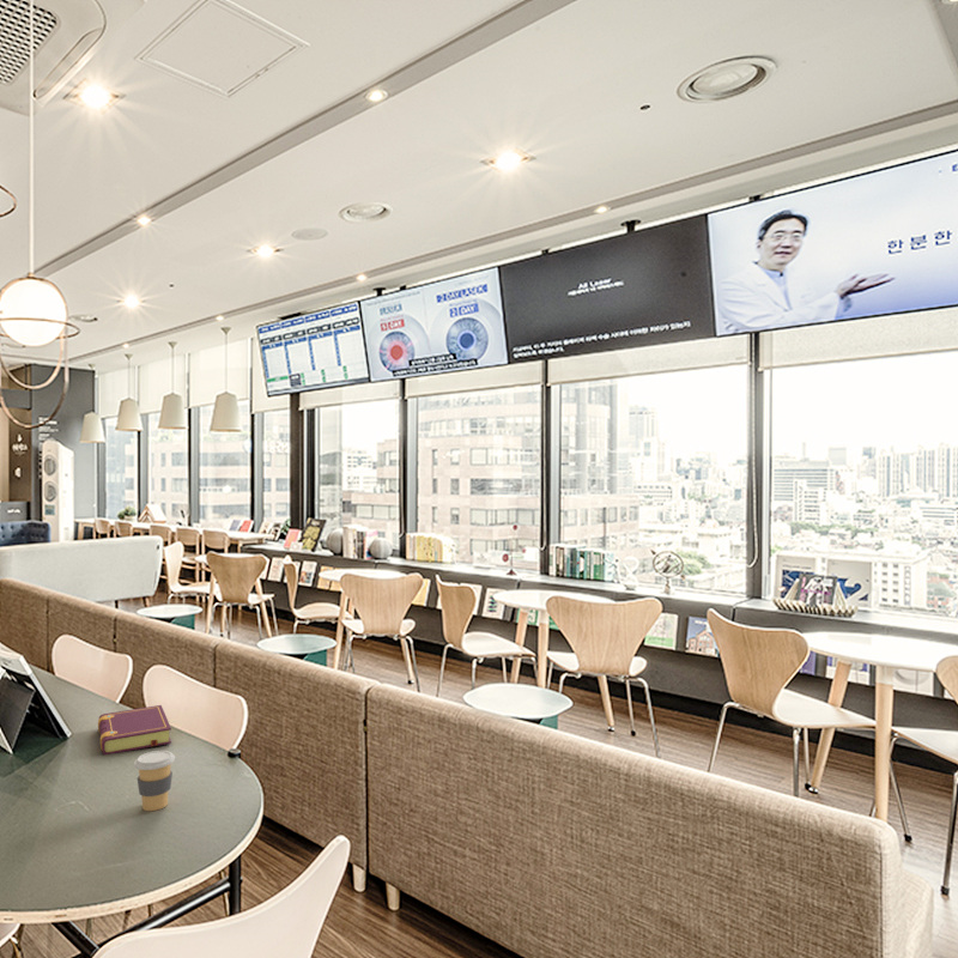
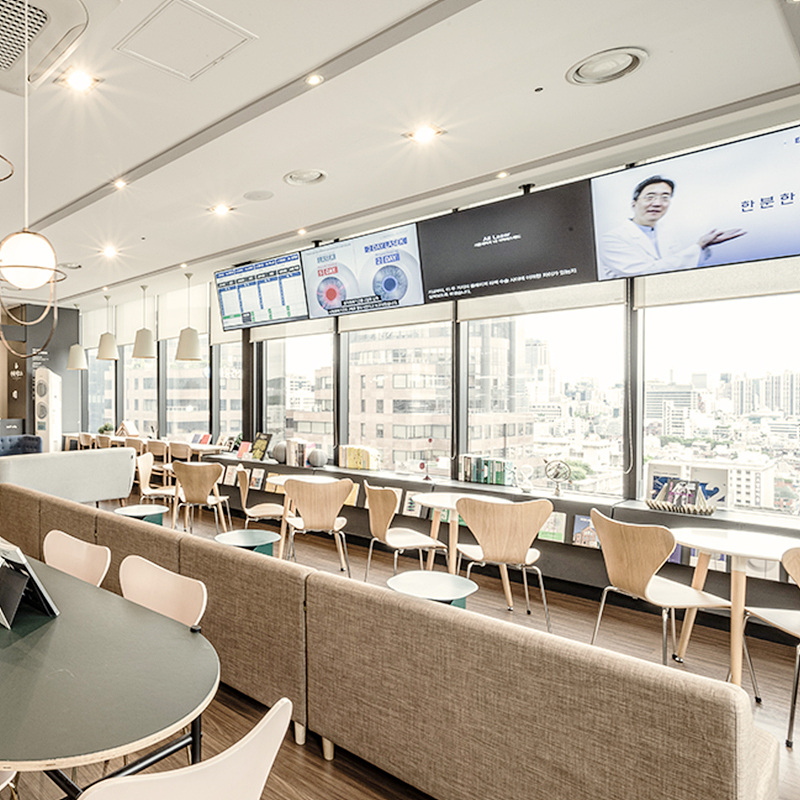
- coffee cup (154, 781)
- book (133, 728)
